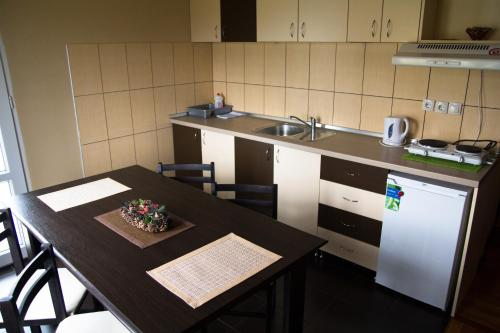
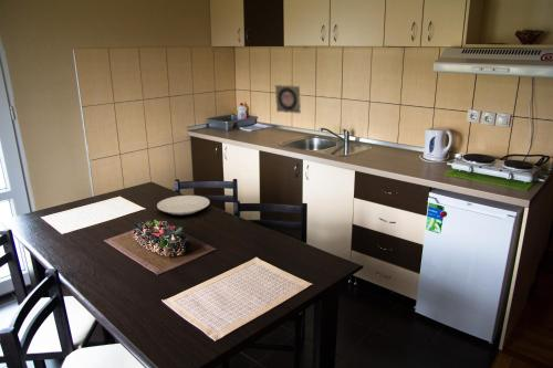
+ plate (184, 207)
+ decorative plate (288, 98)
